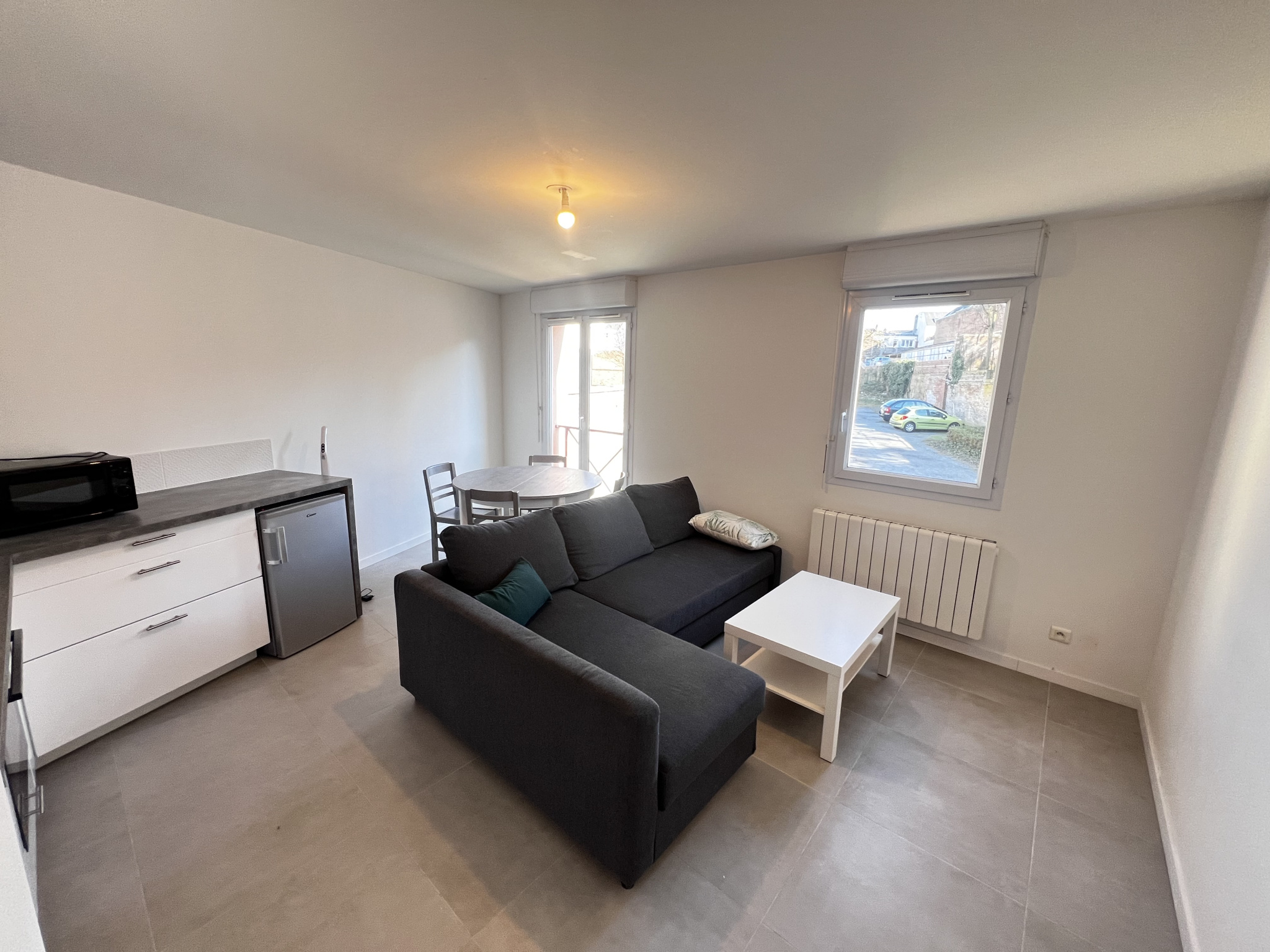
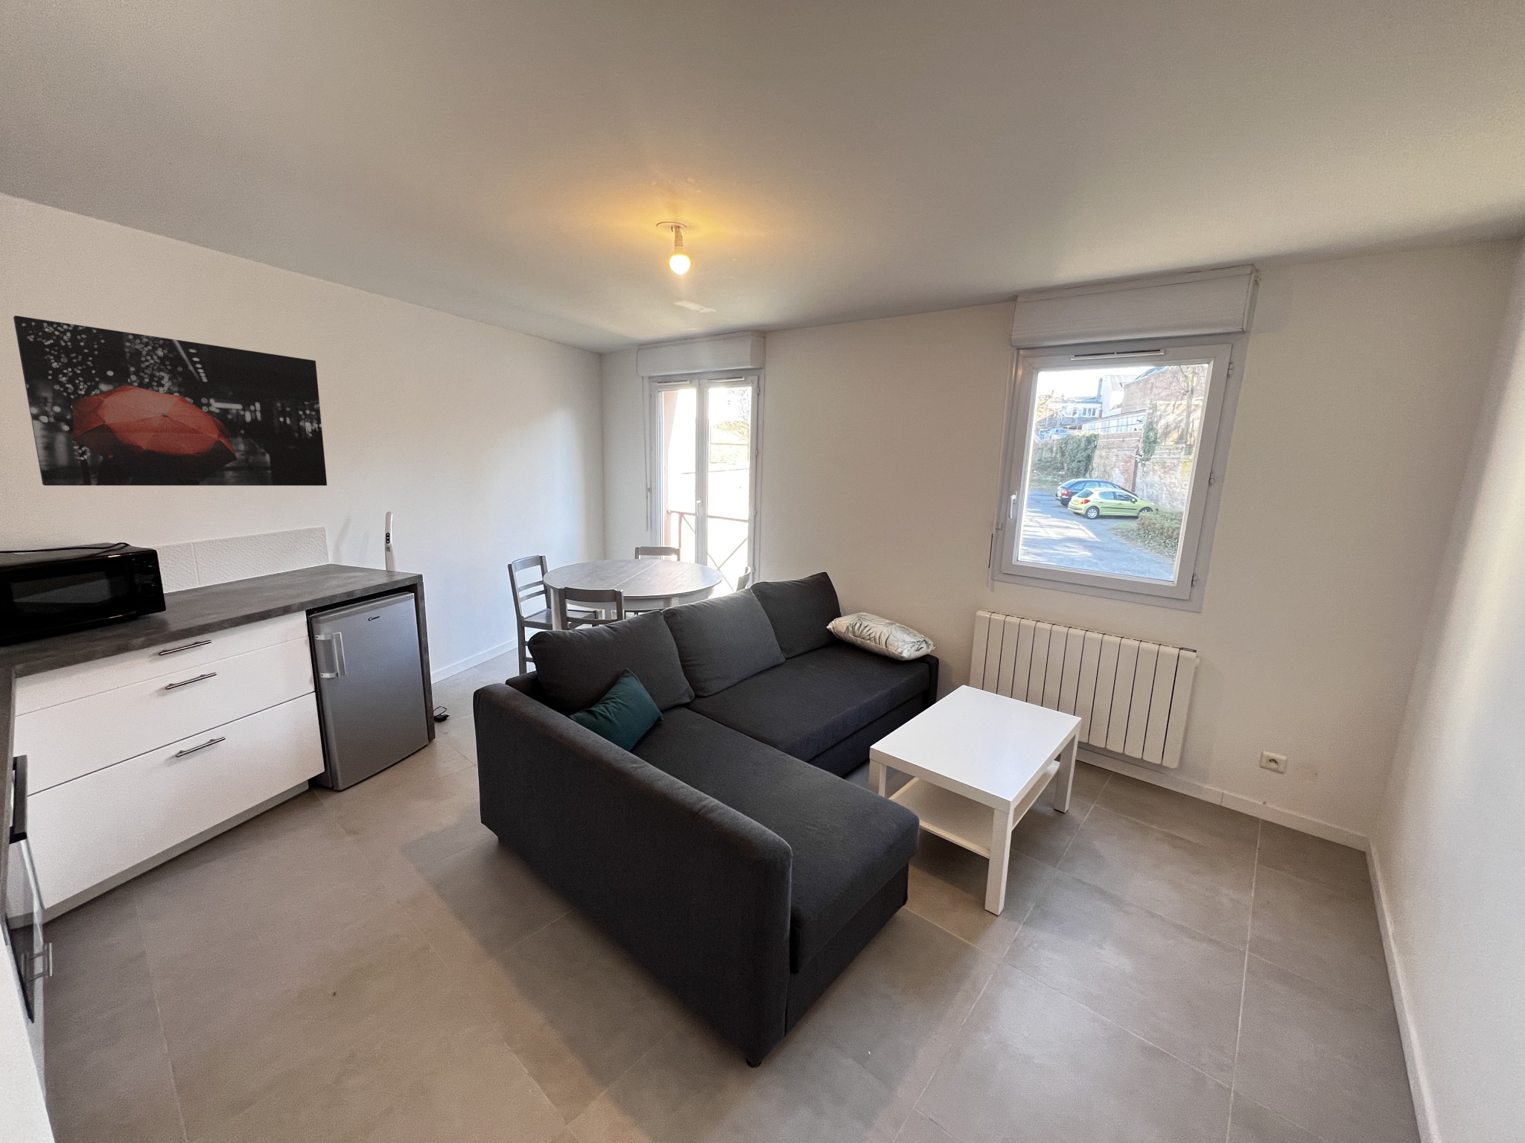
+ wall art (196, 414)
